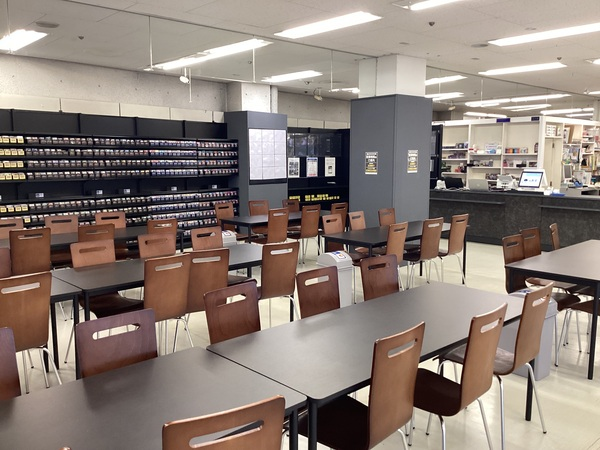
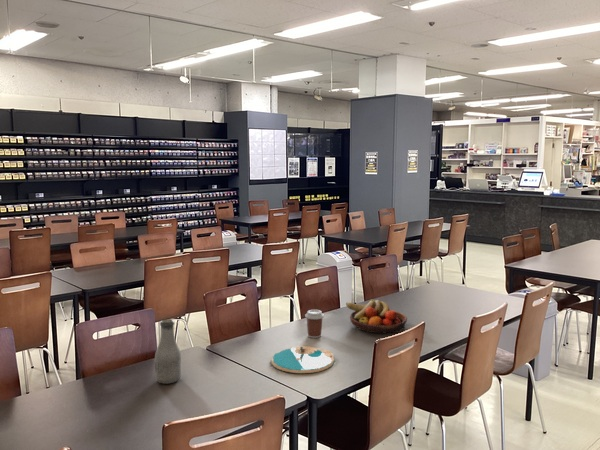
+ fruit bowl (377, 314)
+ bottle (167, 350)
+ plate (302, 355)
+ coffee cup (314, 323)
